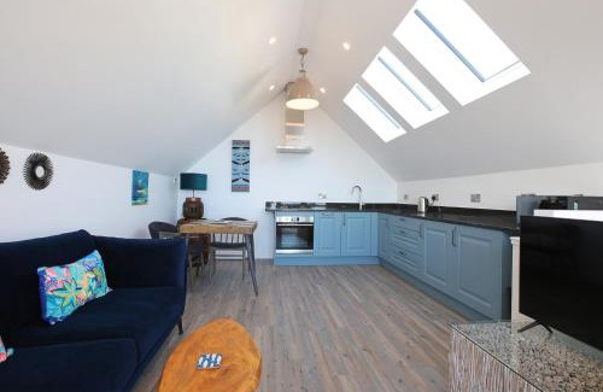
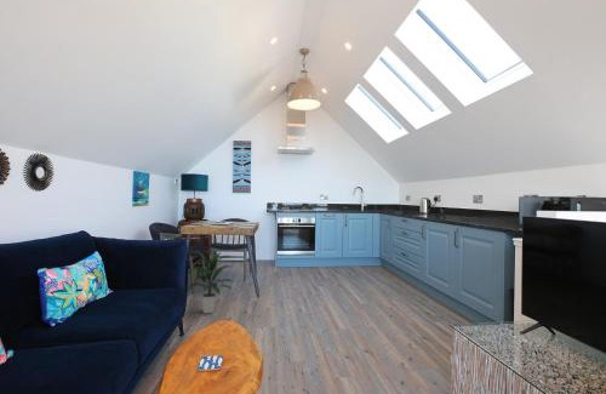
+ indoor plant (210, 280)
